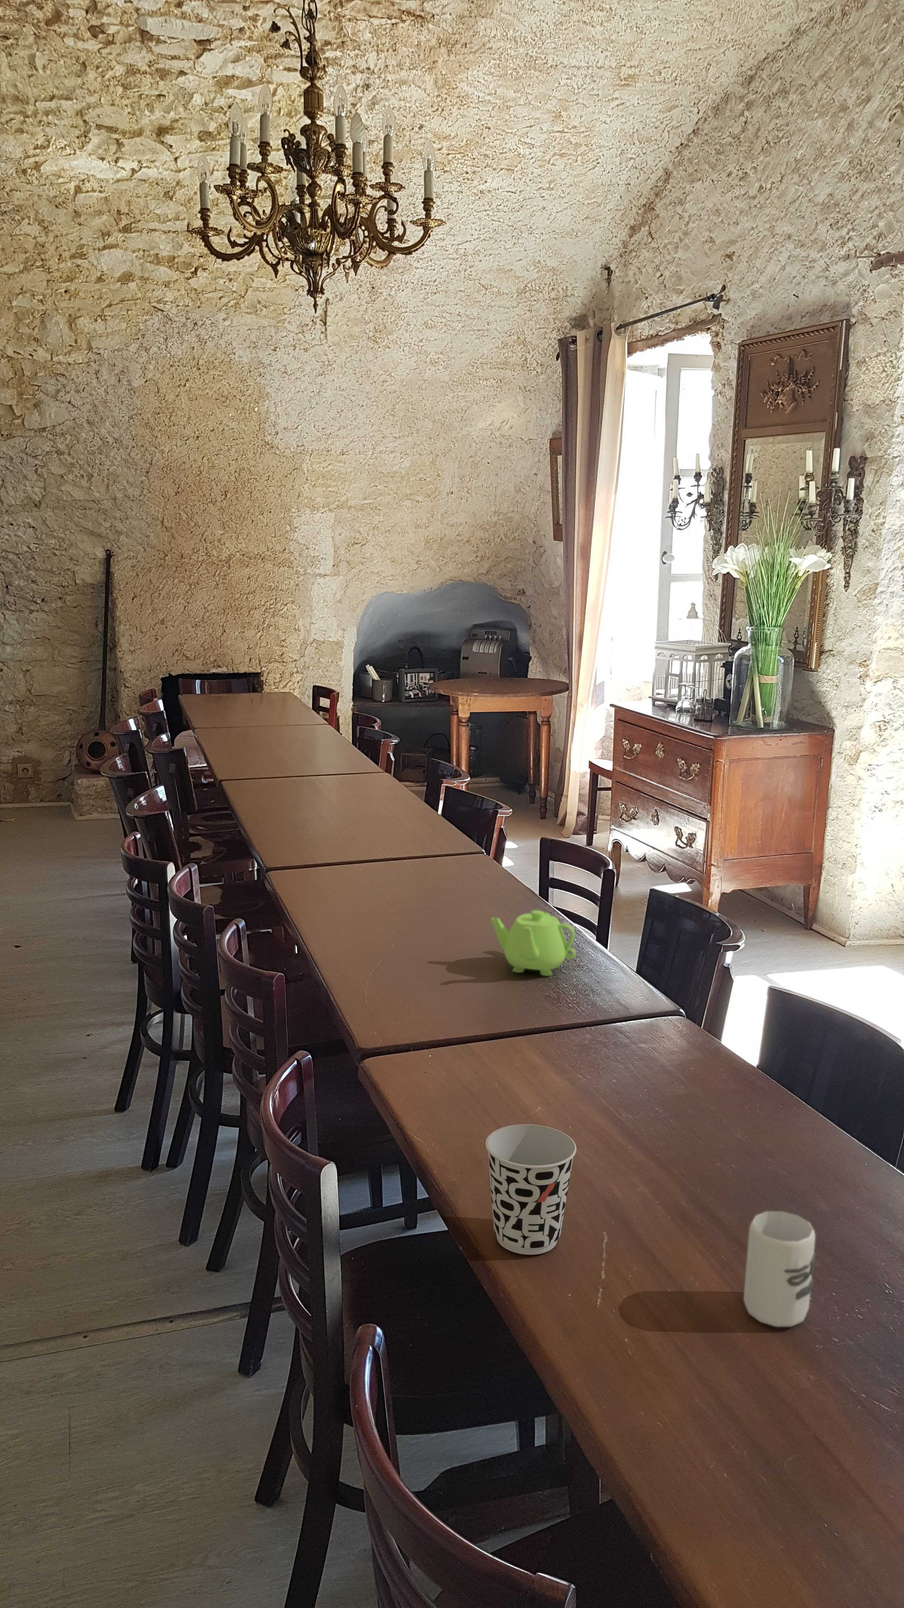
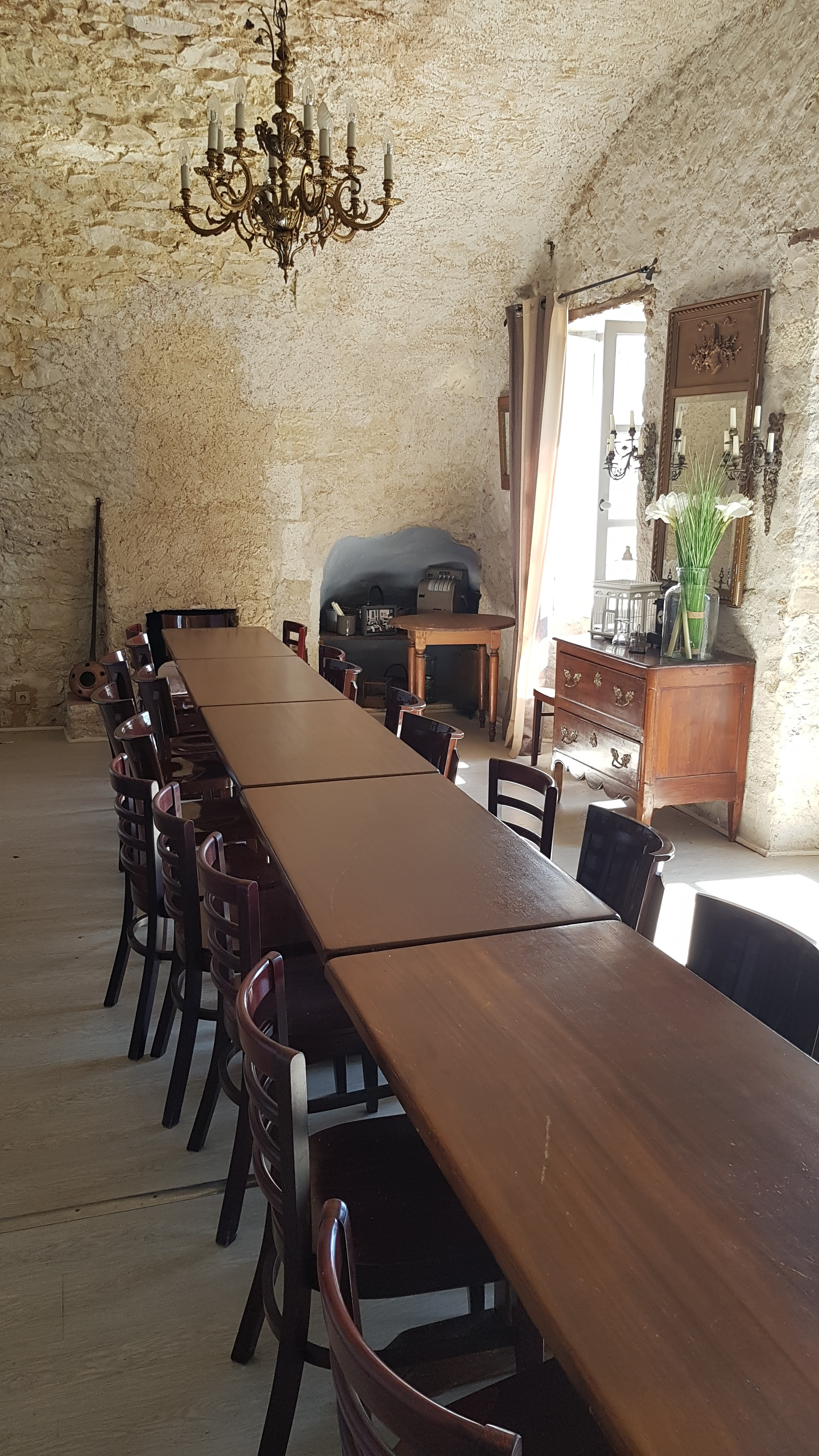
- teapot (533, 939)
- cup (779, 1269)
- cup (529, 1192)
